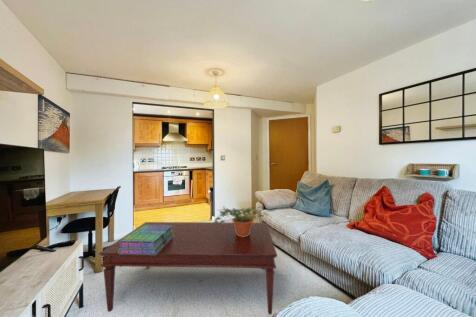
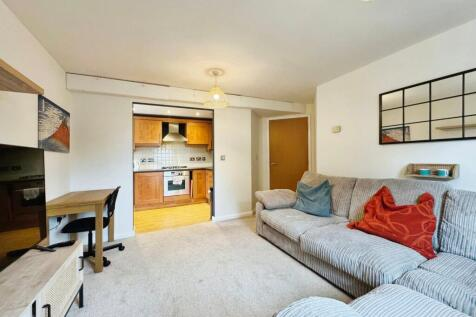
- stack of books (148, 237)
- potted plant (240, 218)
- coffee table (198, 260)
